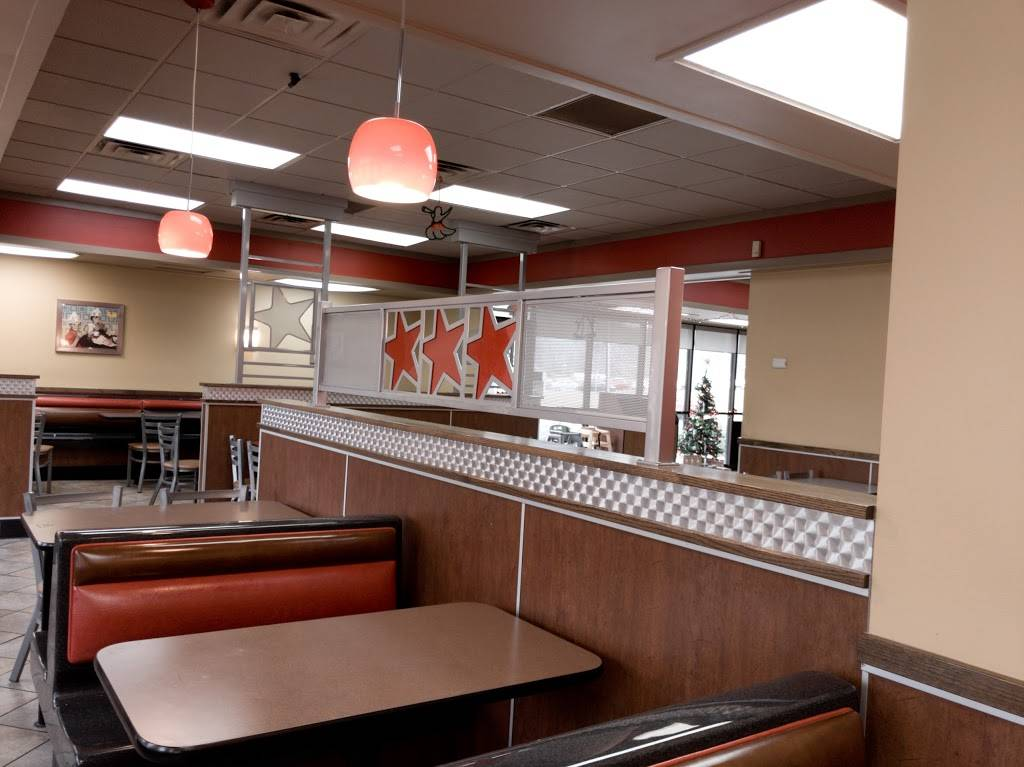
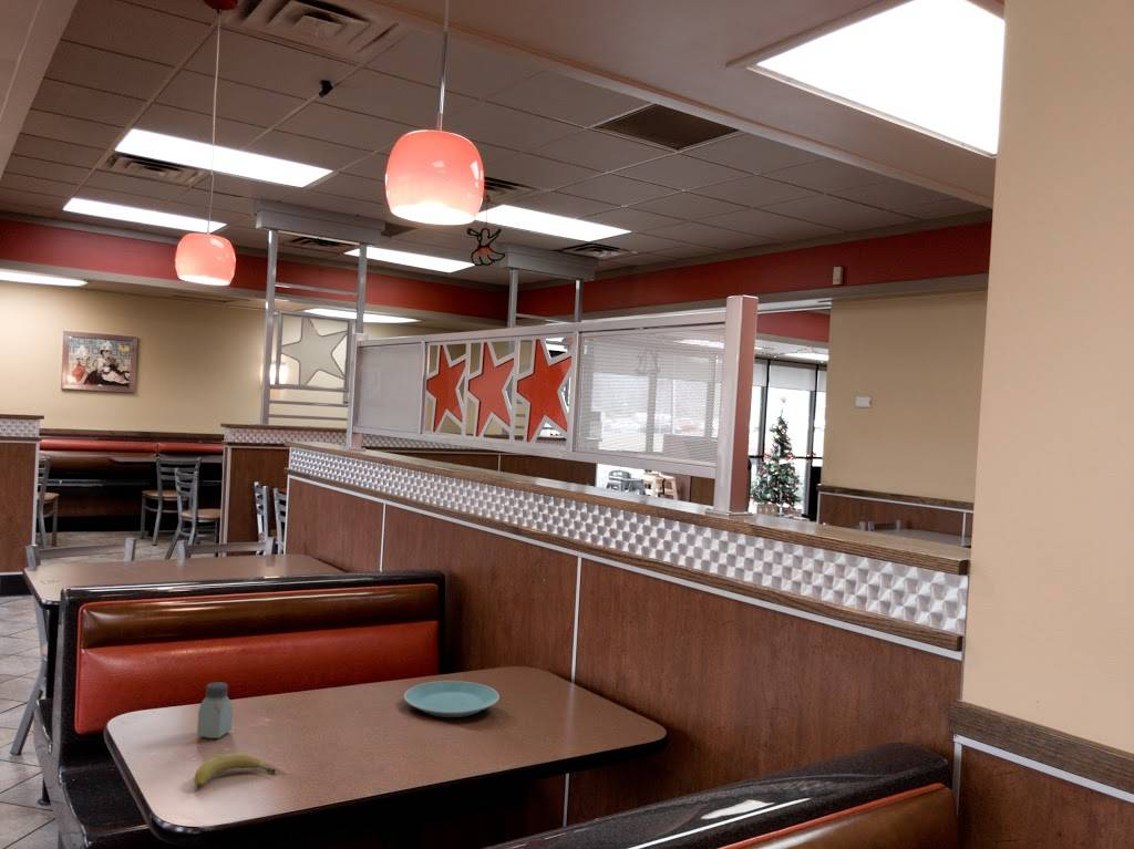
+ plate (451, 700)
+ saltshaker (215, 708)
+ fruit (230, 767)
